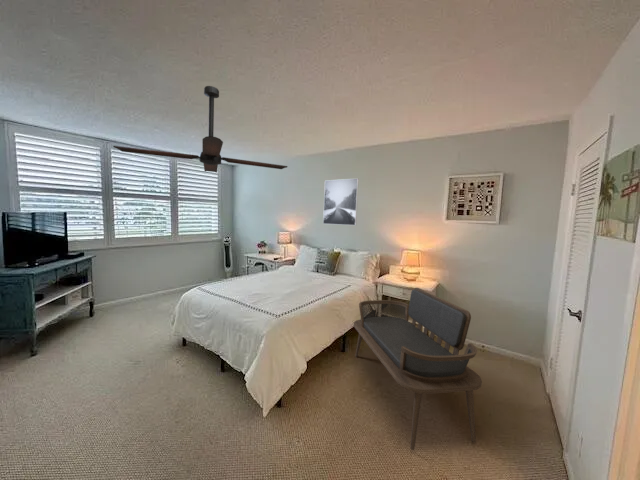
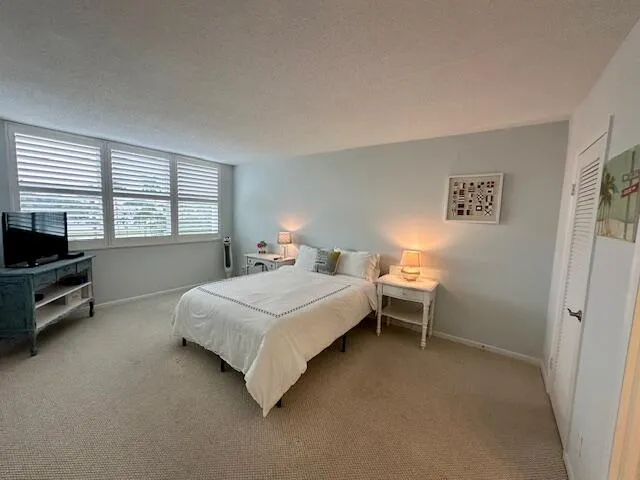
- bench (404, 344)
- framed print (340, 202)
- ceiling fan (210, 127)
